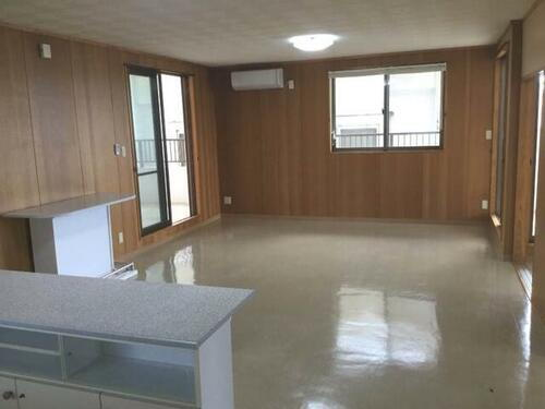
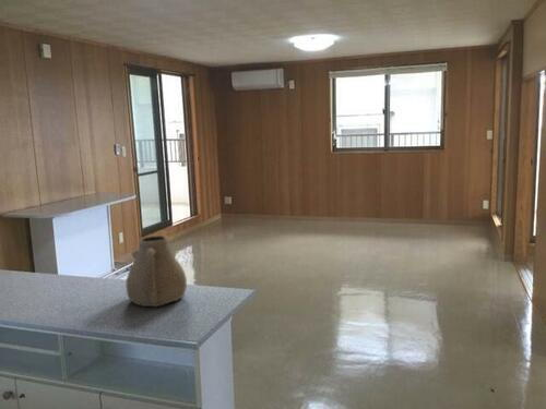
+ teapot (156, 268)
